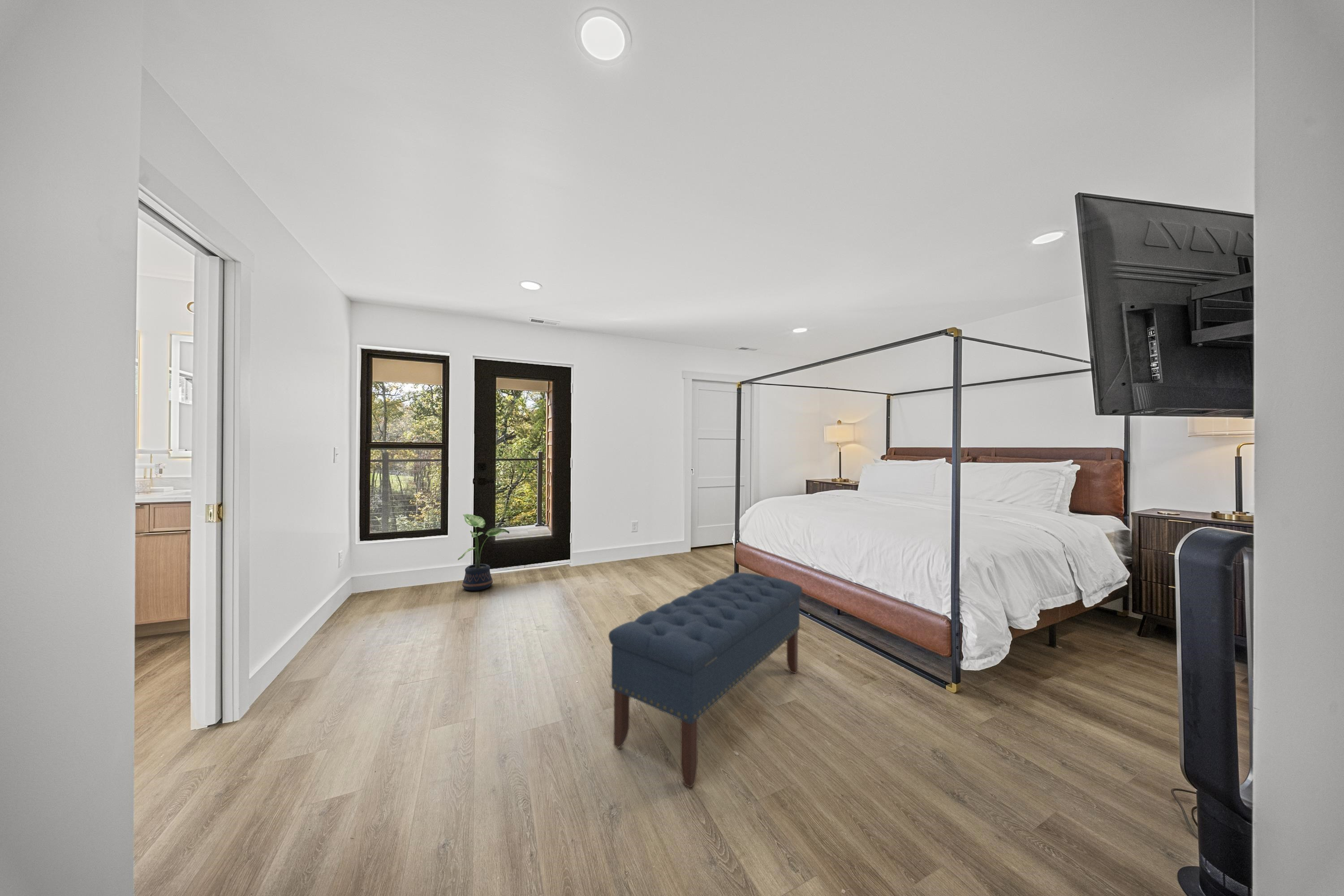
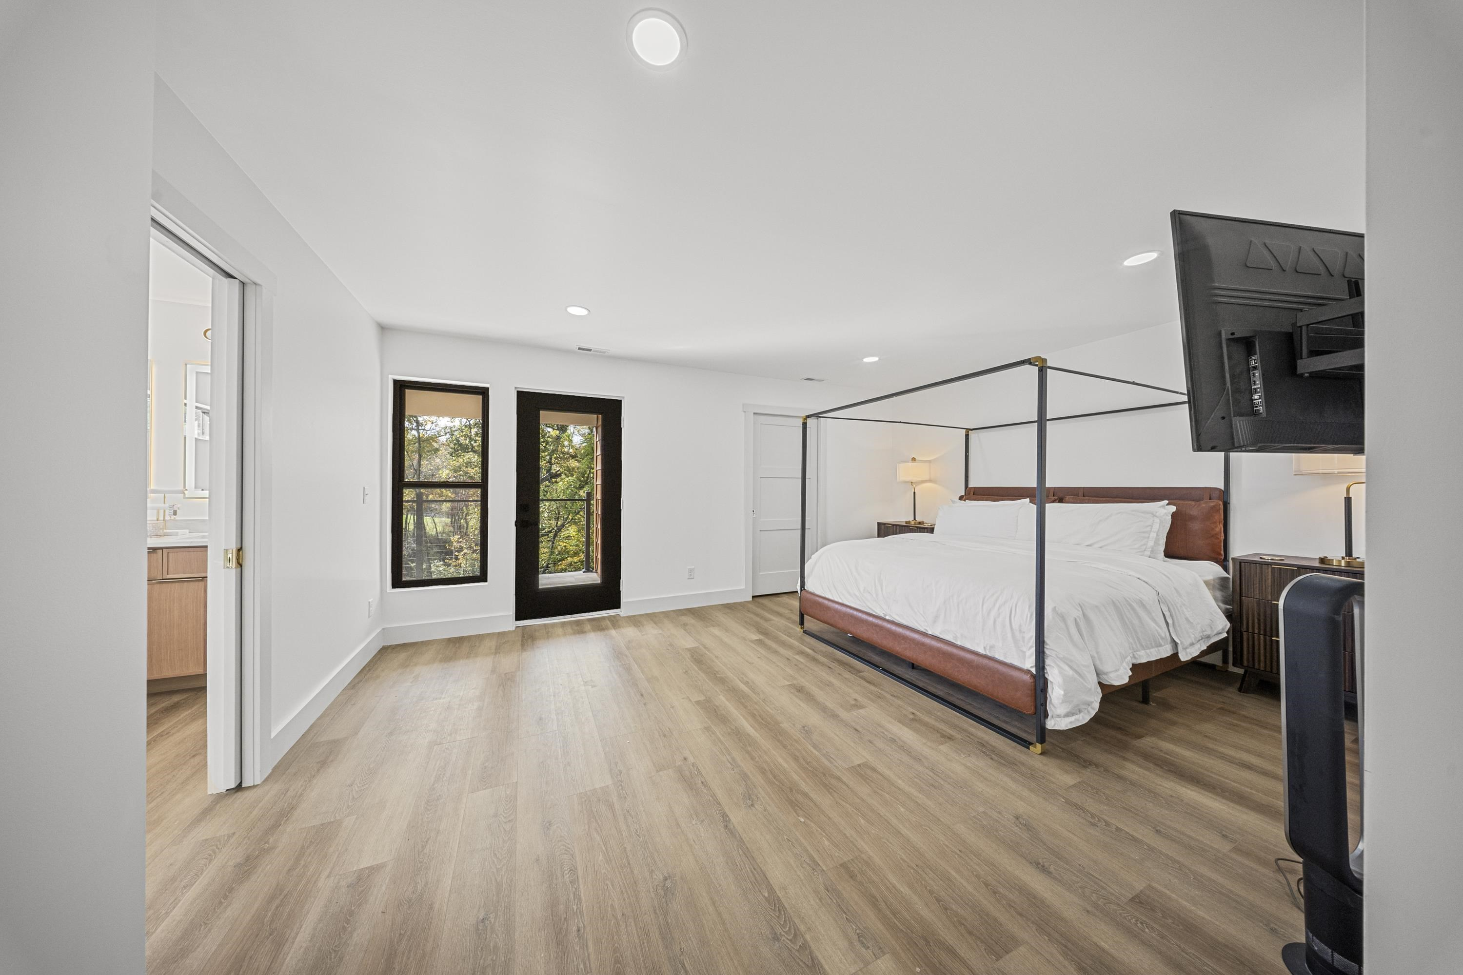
- bench (719, 650)
- potted plant (481, 550)
